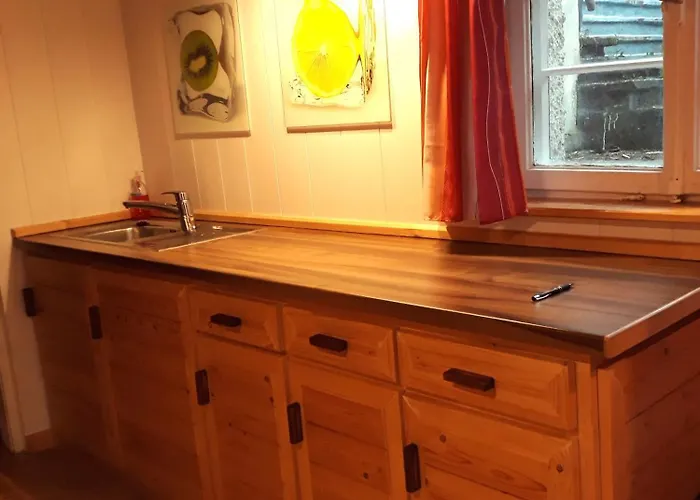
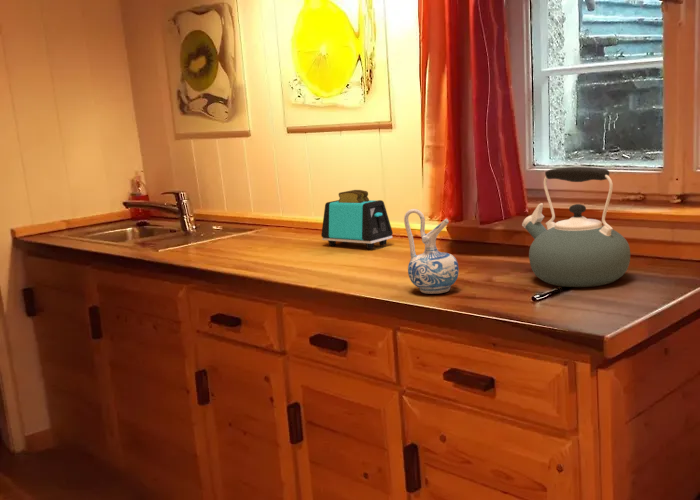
+ toaster (355, 218)
+ kettle (569, 223)
+ ceramic pitcher (431, 249)
